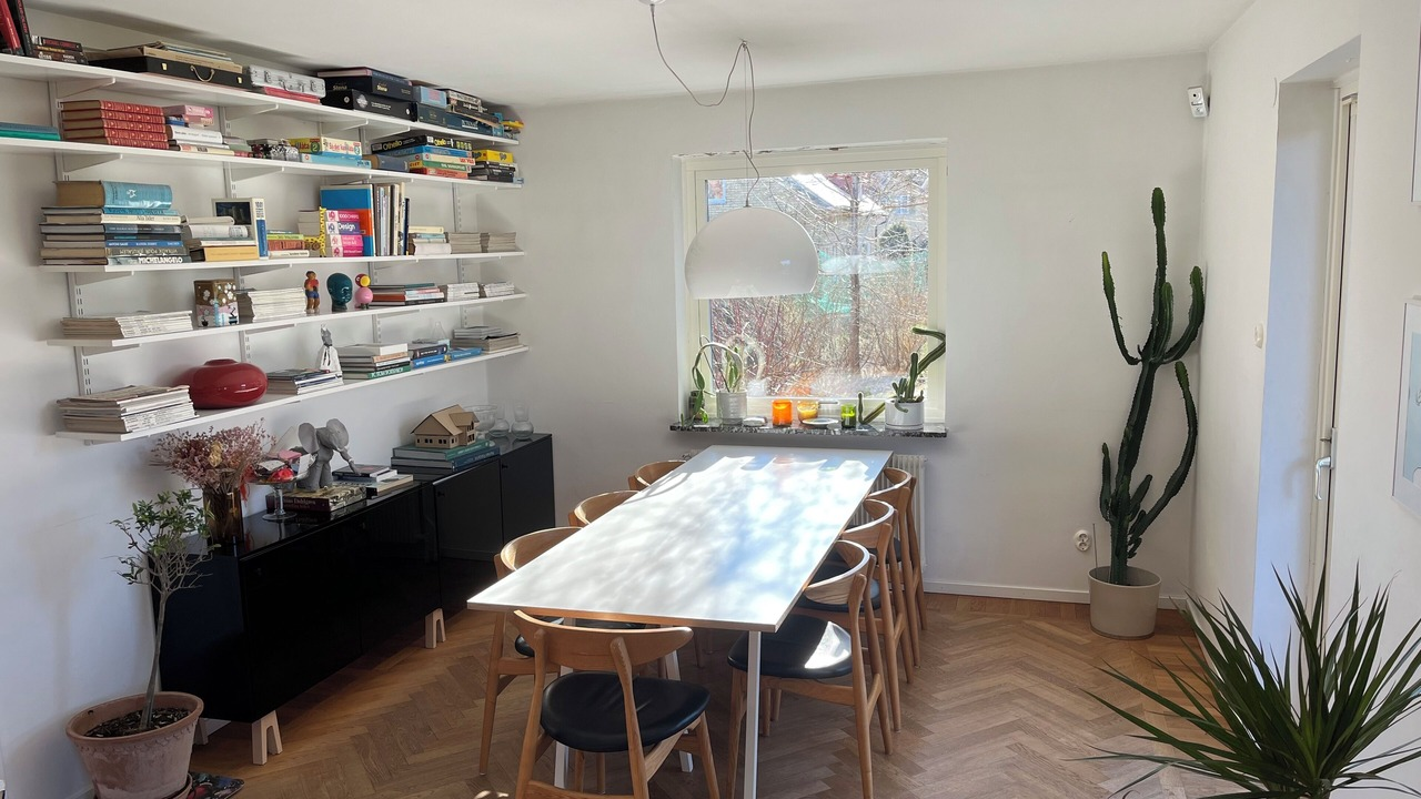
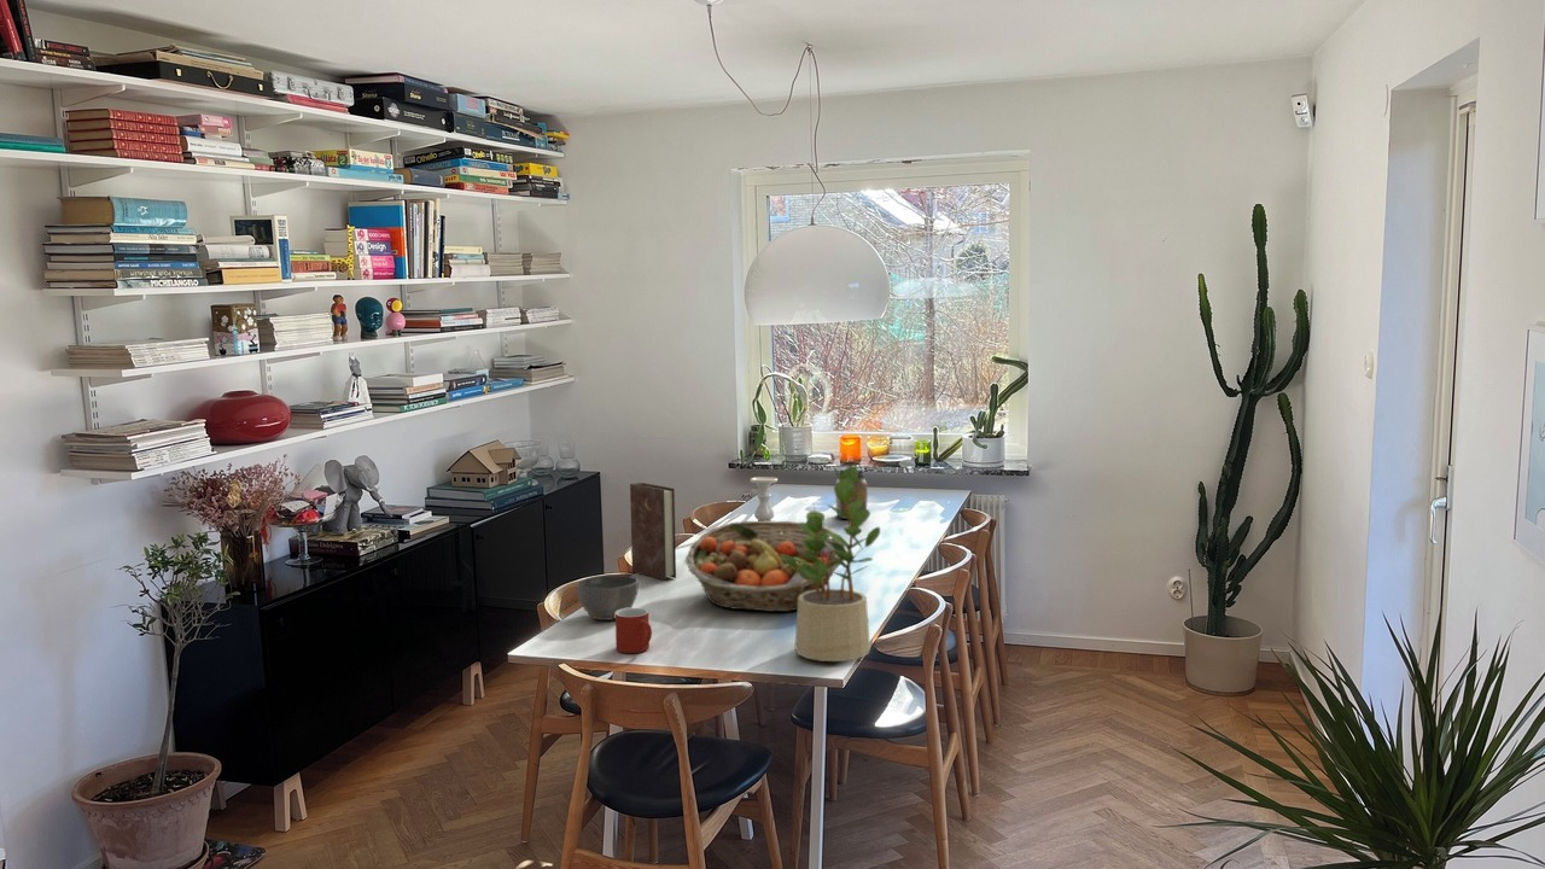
+ book (652, 530)
+ jar (852, 492)
+ candle holder (764, 511)
+ bowl (608, 599)
+ mug (637, 631)
+ fruit basket (765, 565)
+ potted plant (822, 558)
